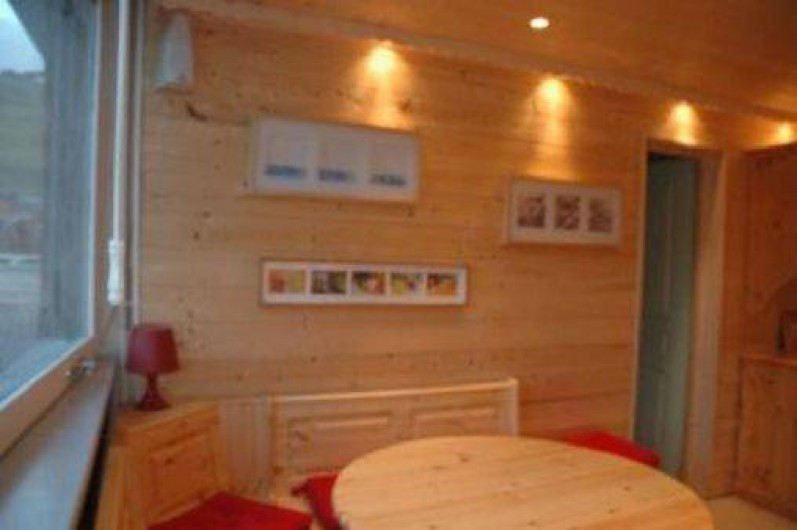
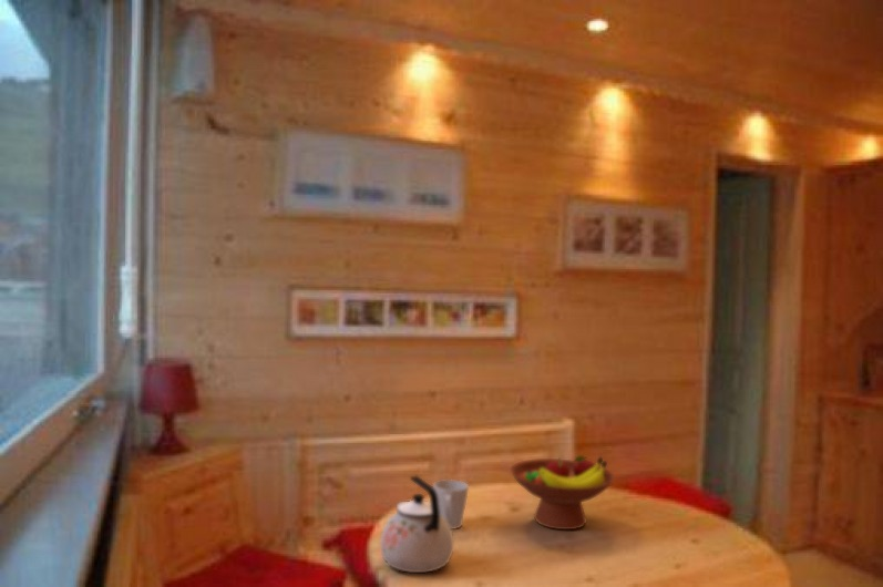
+ kettle (417, 521)
+ fruit bowl (561, 487)
+ mug (449, 506)
